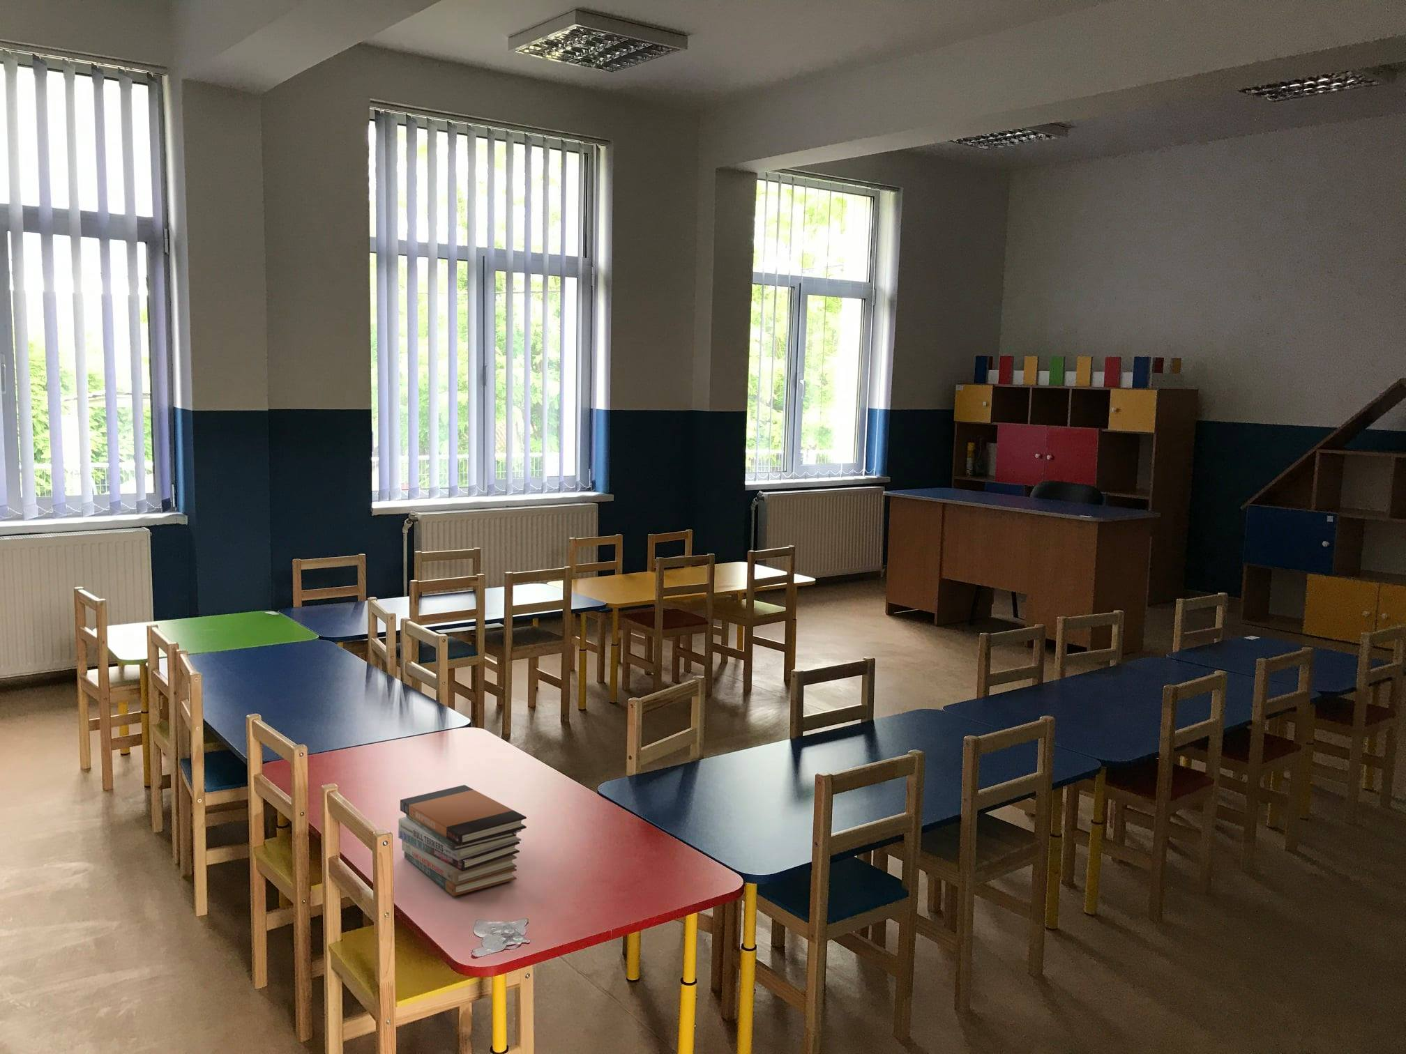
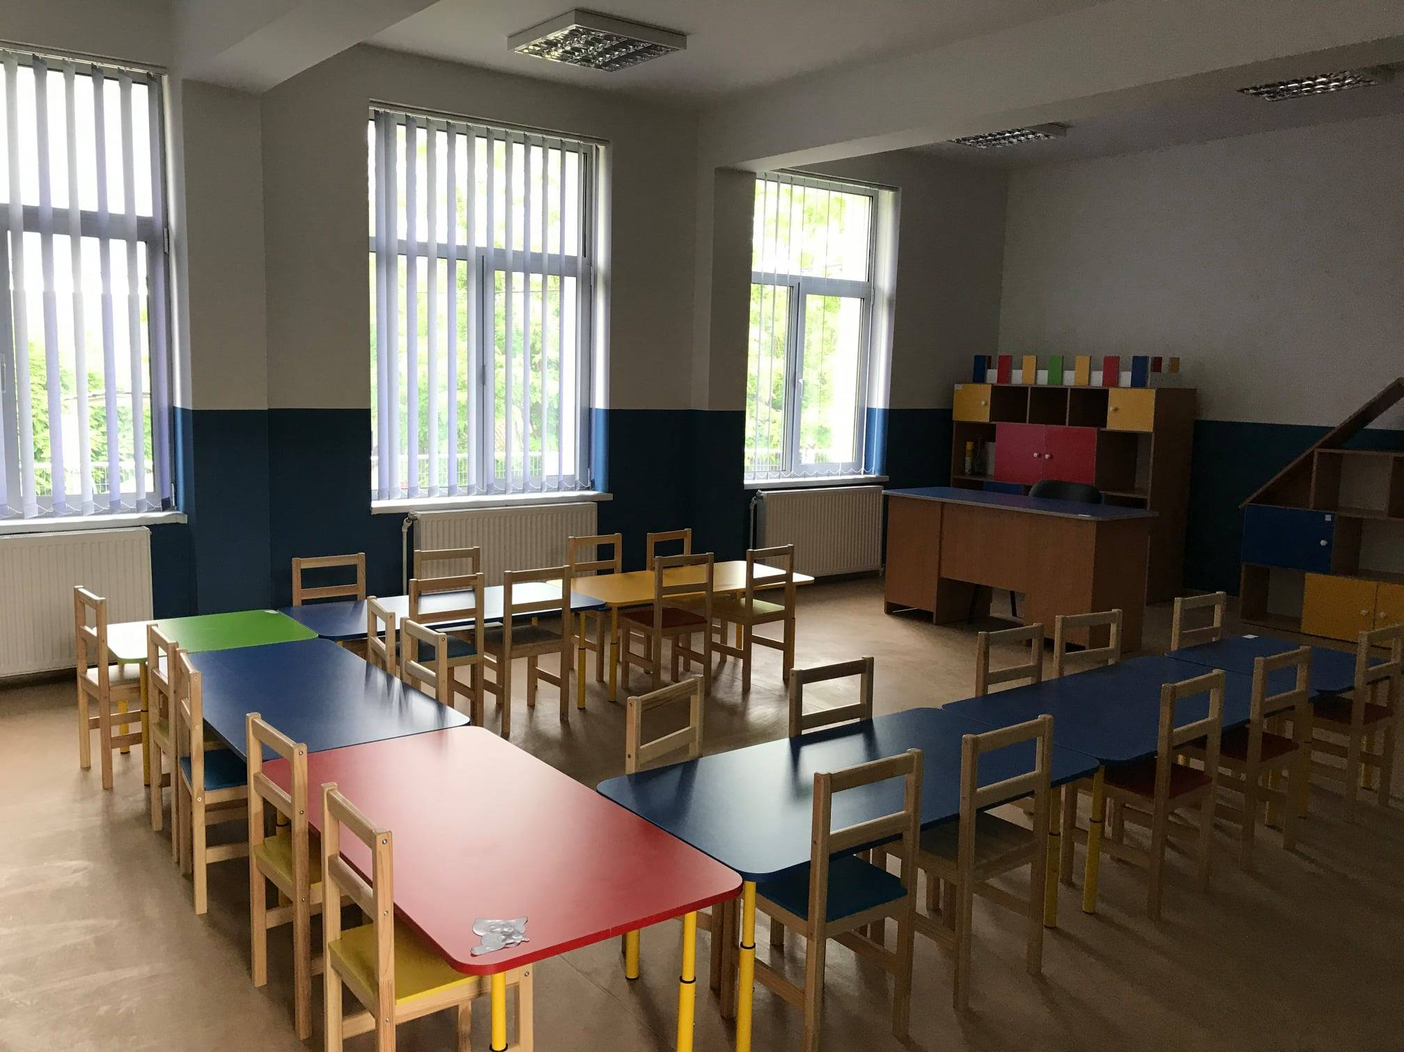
- book stack (459, 837)
